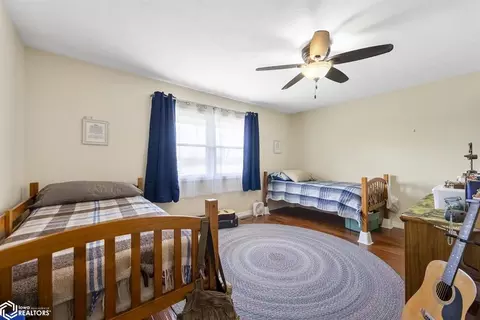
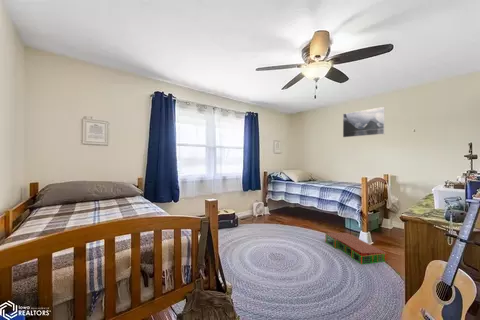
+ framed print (362, 123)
+ storage bin (352, 245)
